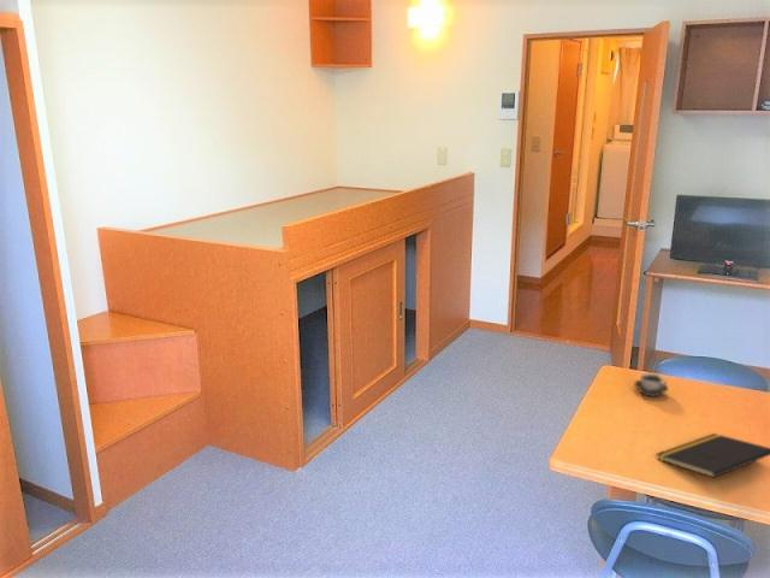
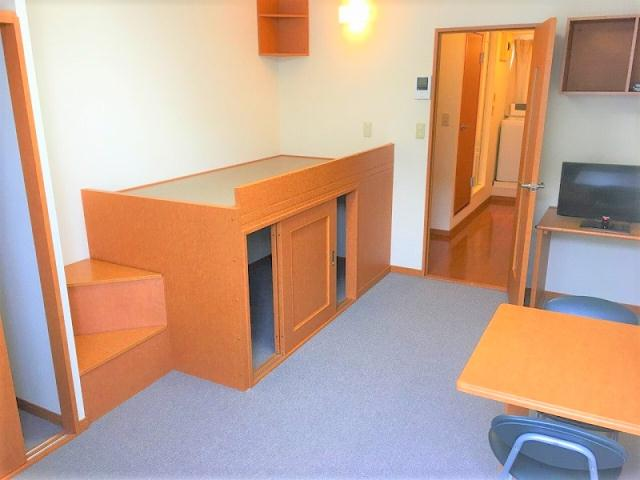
- notepad (713, 453)
- cup (651, 384)
